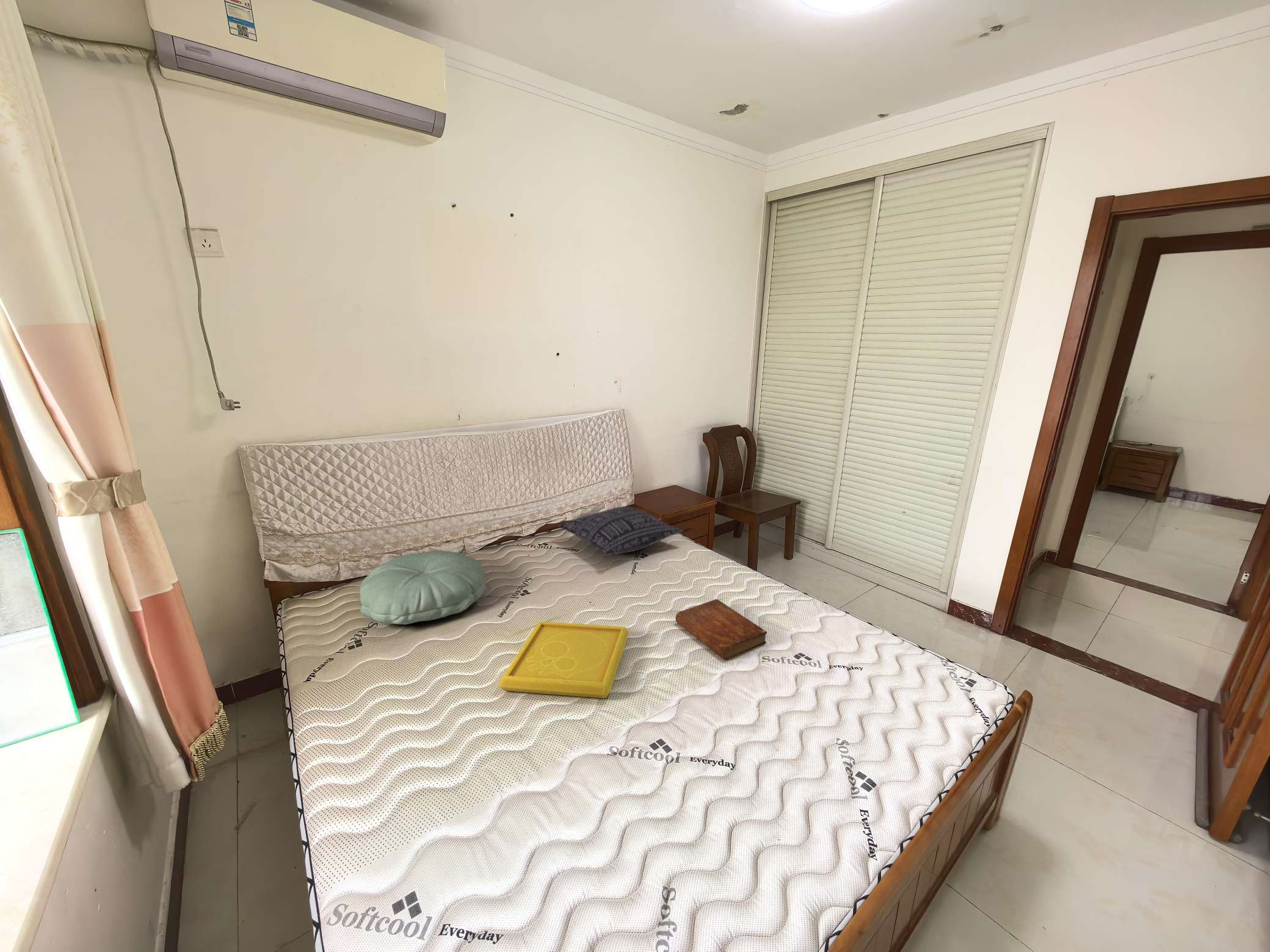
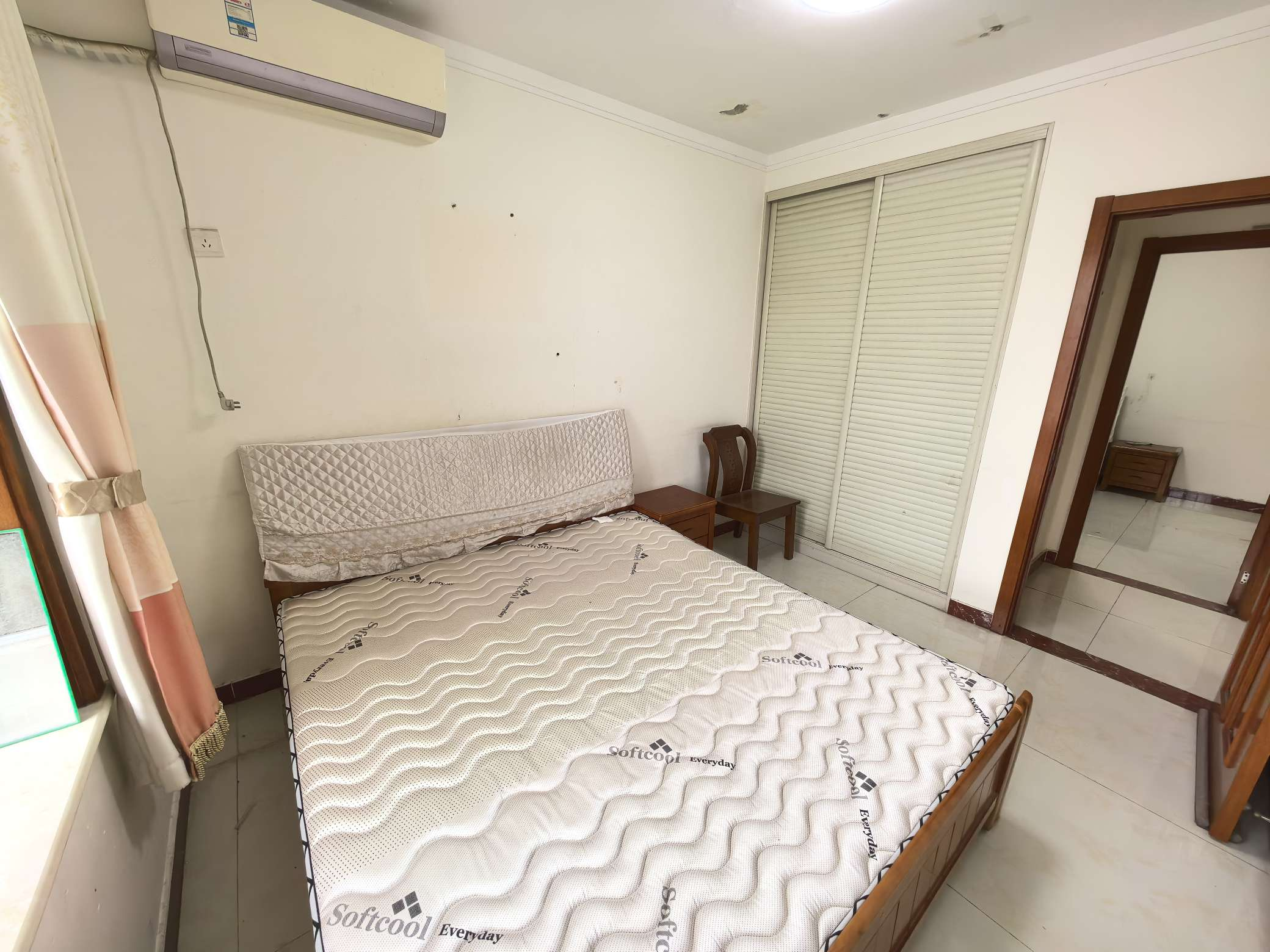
- bible (719, 627)
- serving tray (569, 656)
- pillow (423, 583)
- pillow (619, 528)
